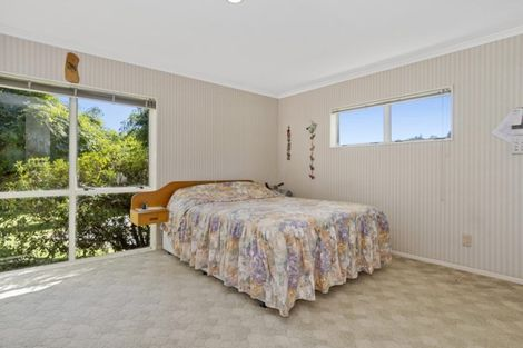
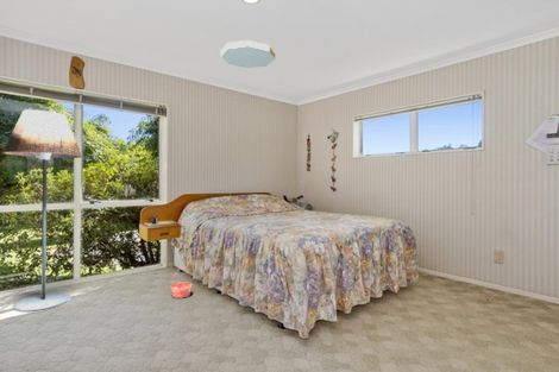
+ ceiling light (247, 55)
+ floor lamp (44, 208)
+ basket (181, 282)
